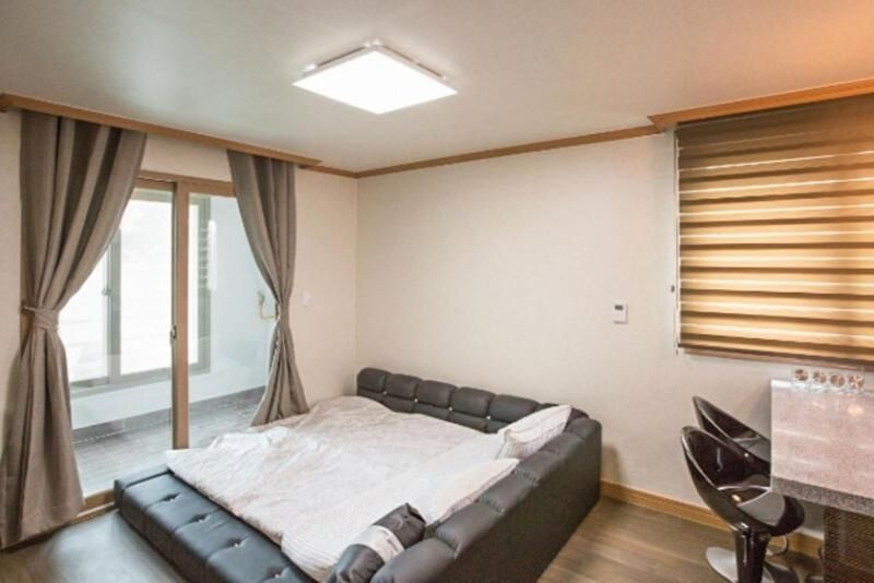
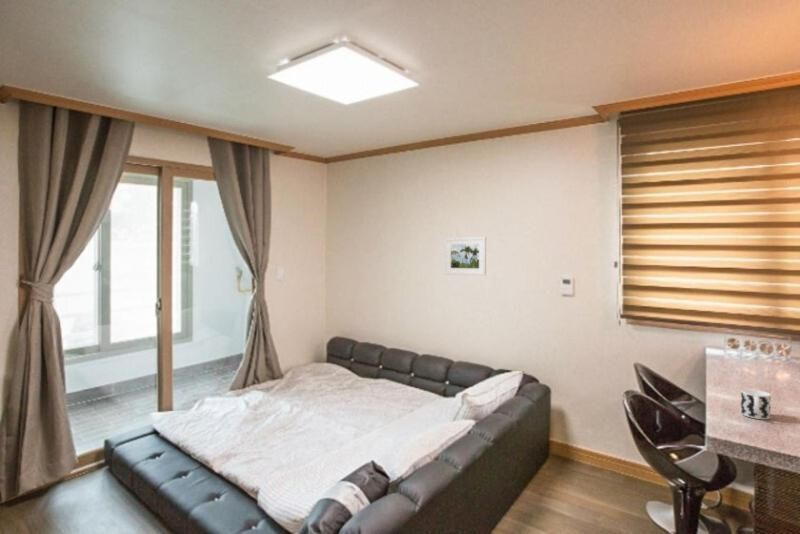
+ cup (755, 405)
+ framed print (464, 256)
